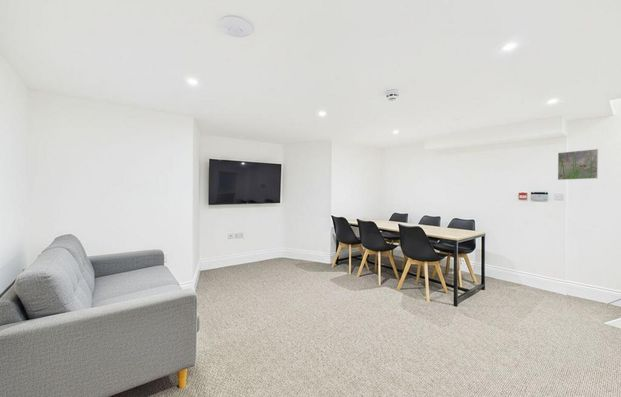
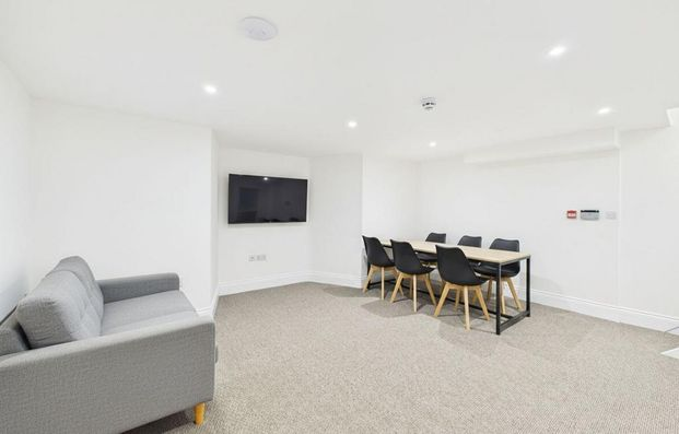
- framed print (577, 165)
